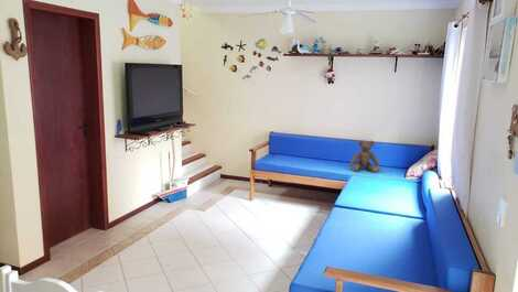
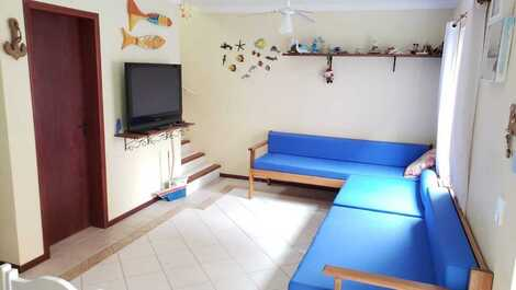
- teddy bear (365, 155)
